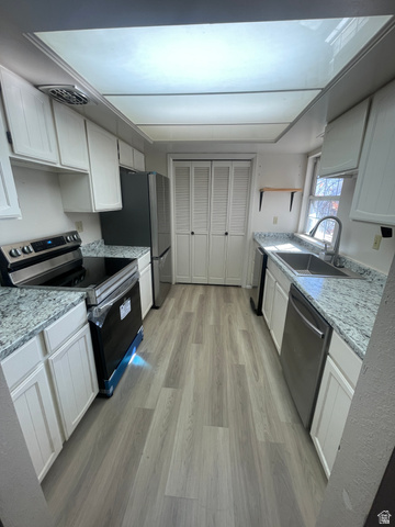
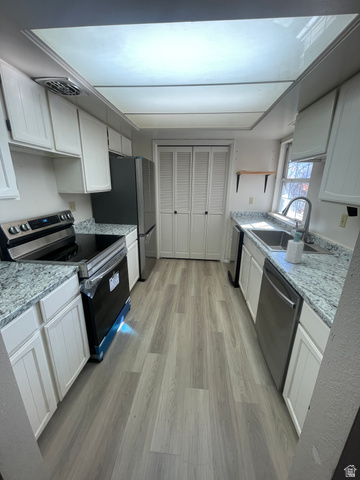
+ soap bottle (295, 247)
